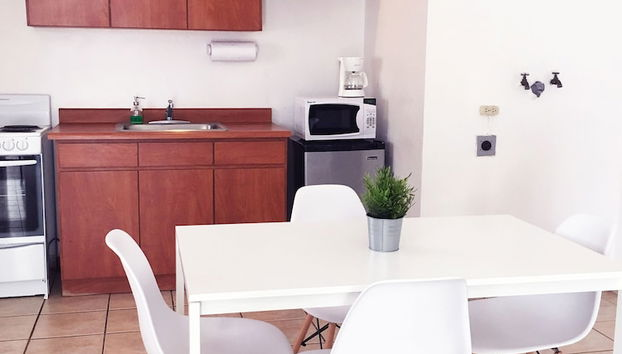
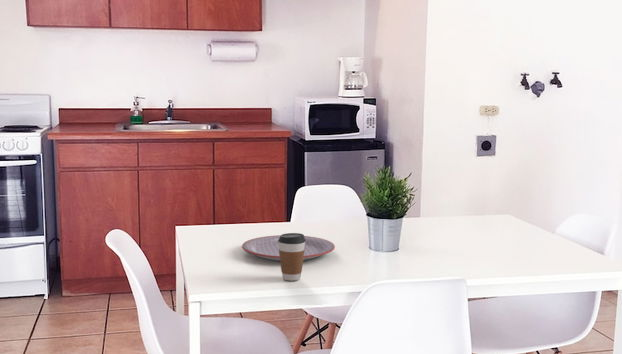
+ coffee cup (291, 256)
+ plate (278, 248)
